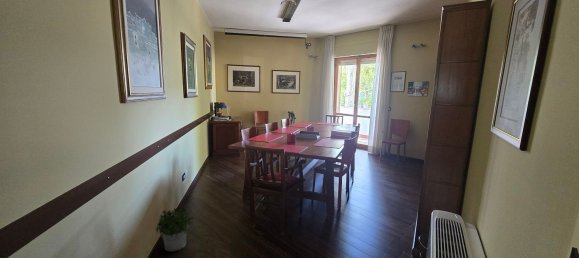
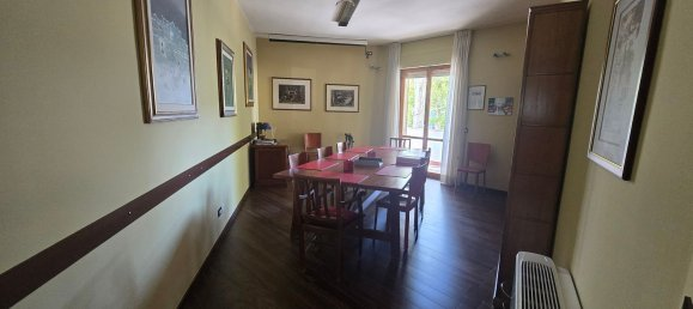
- potted plant (175, 228)
